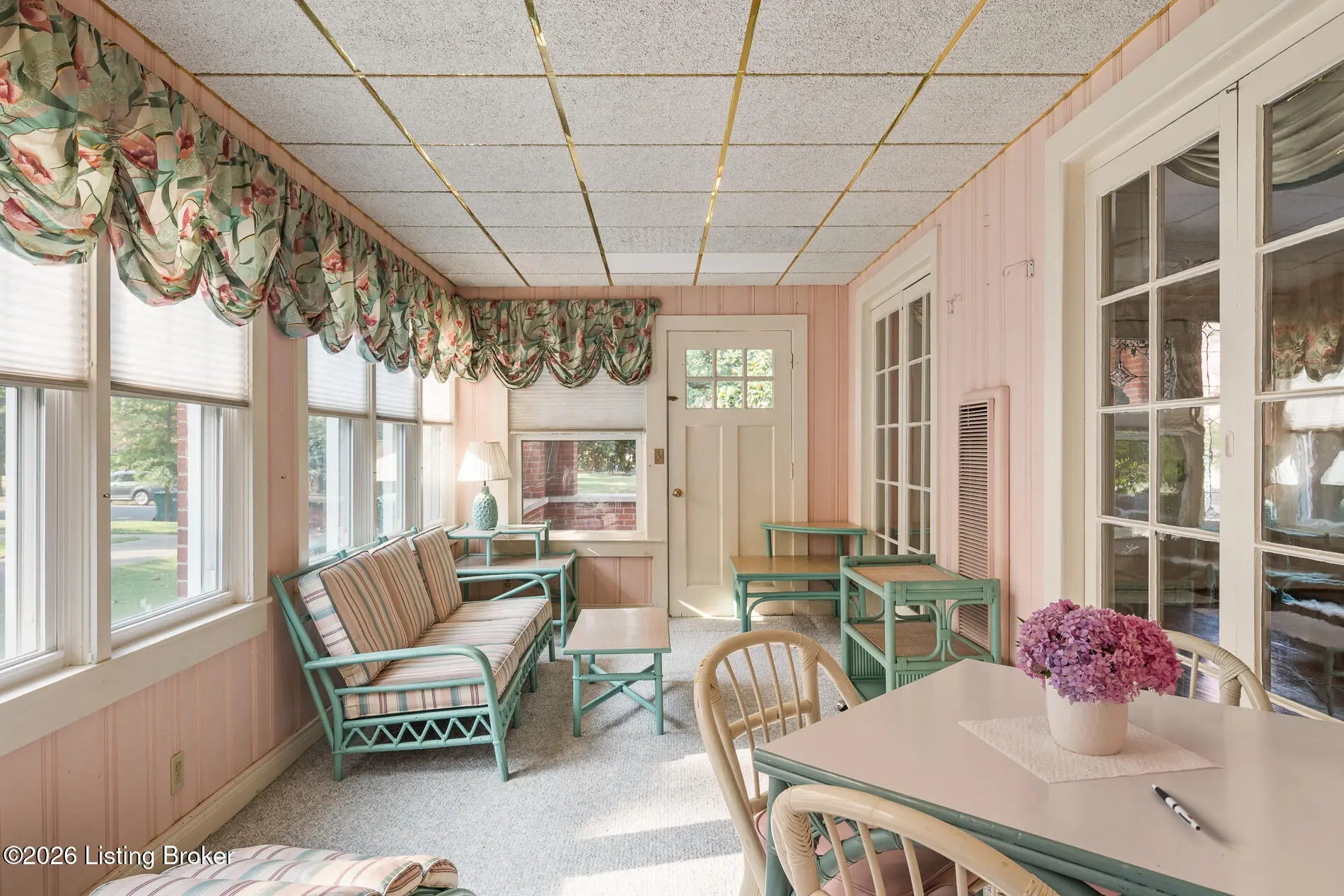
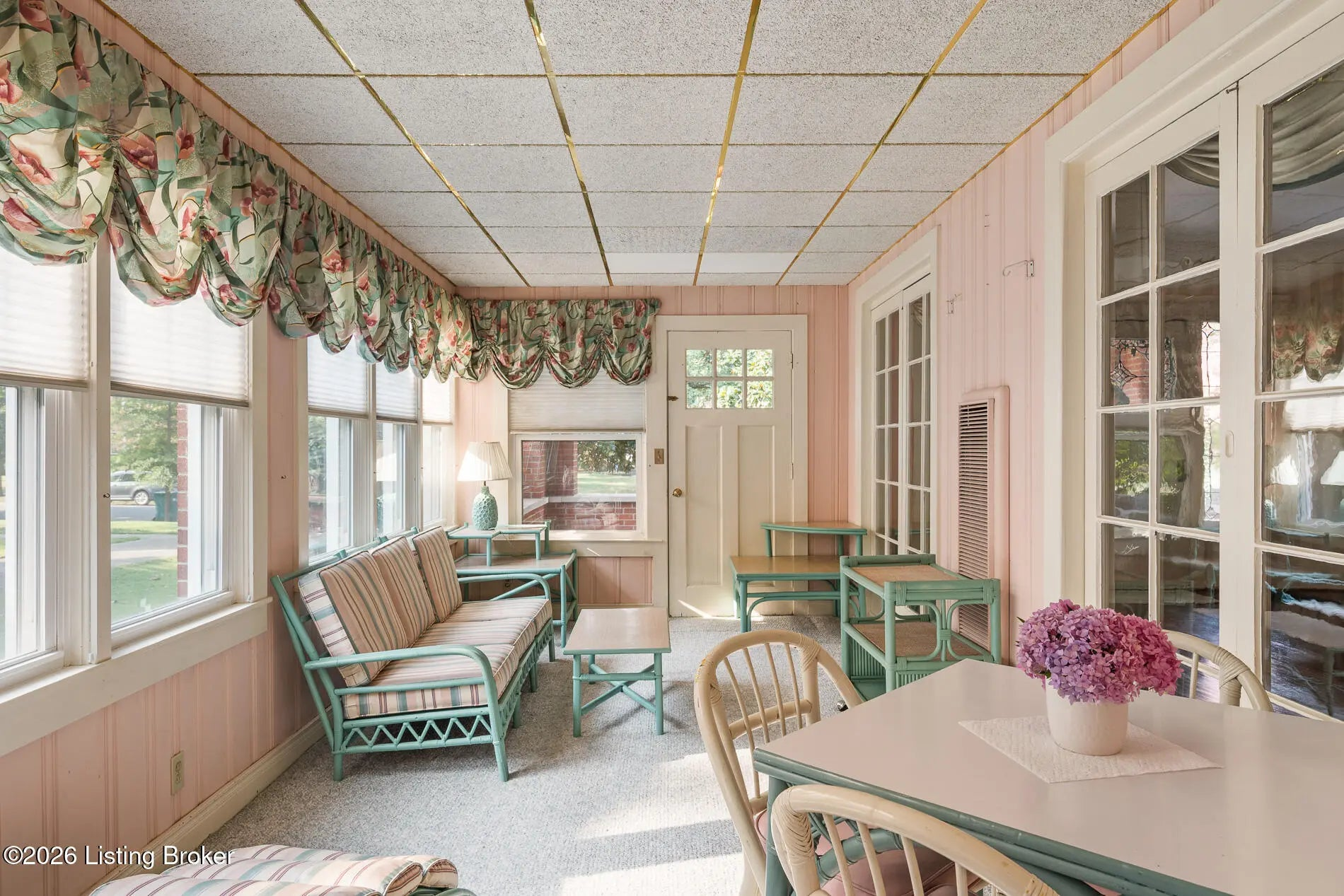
- pen (1173, 804)
